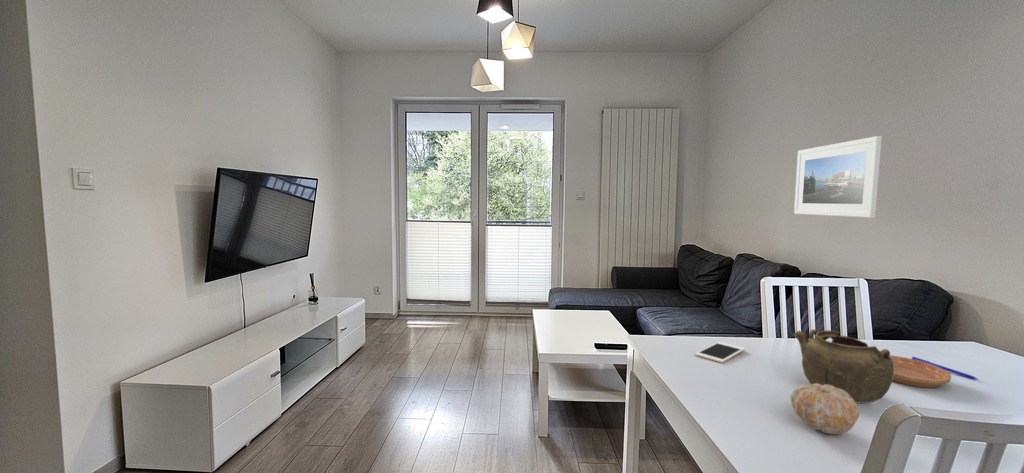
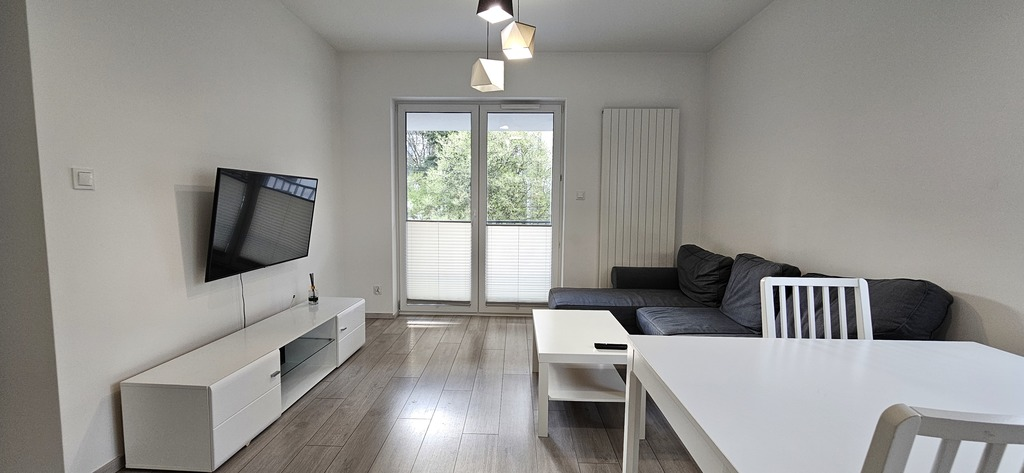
- saucer (906, 371)
- fruit (823, 408)
- teapot (837, 362)
- pen (943, 368)
- cell phone (720, 351)
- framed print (832, 180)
